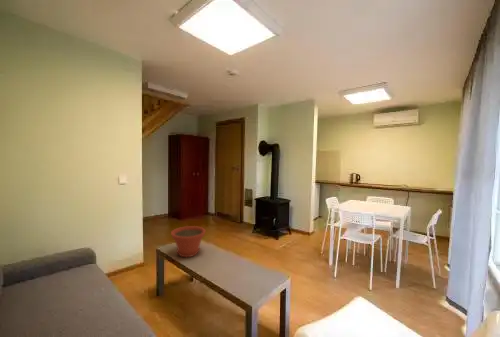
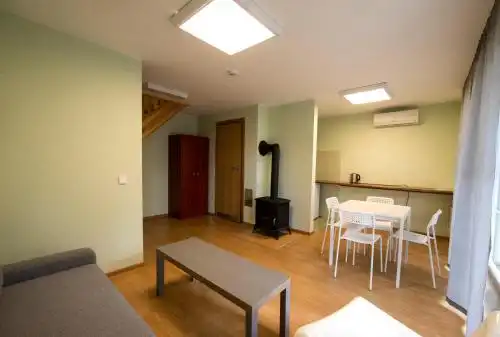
- plant pot (188, 242)
